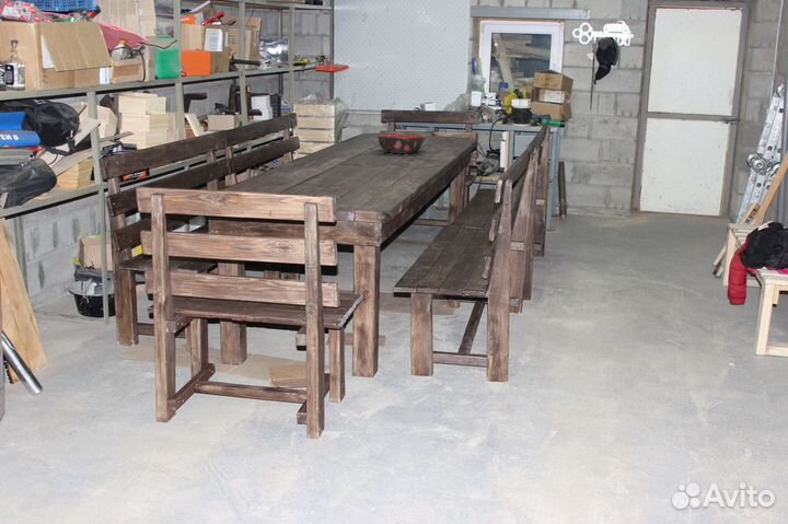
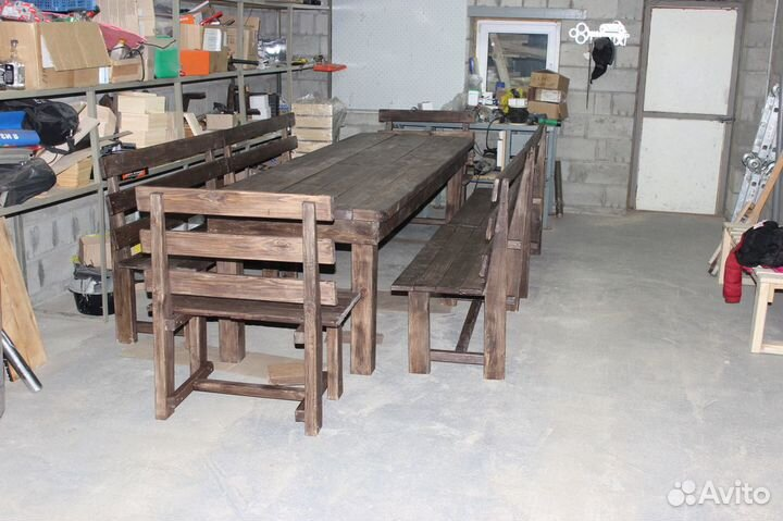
- decorative bowl (401, 143)
